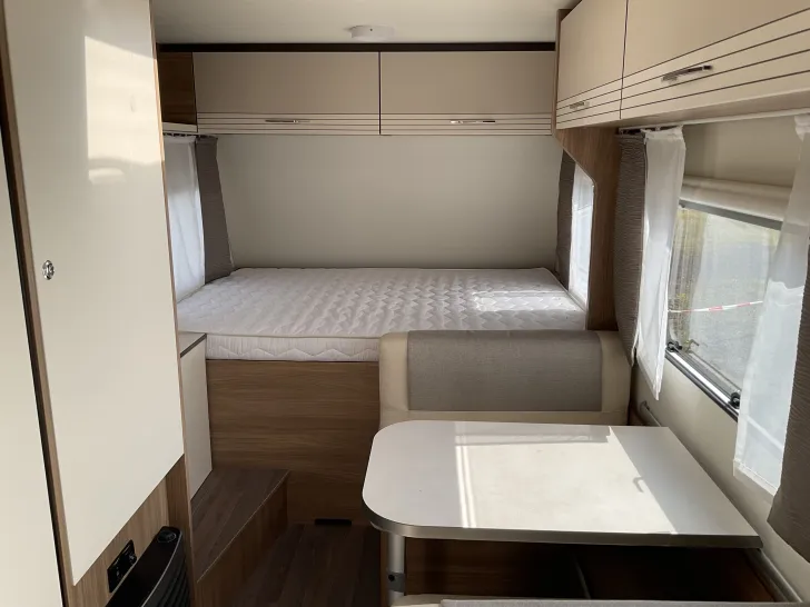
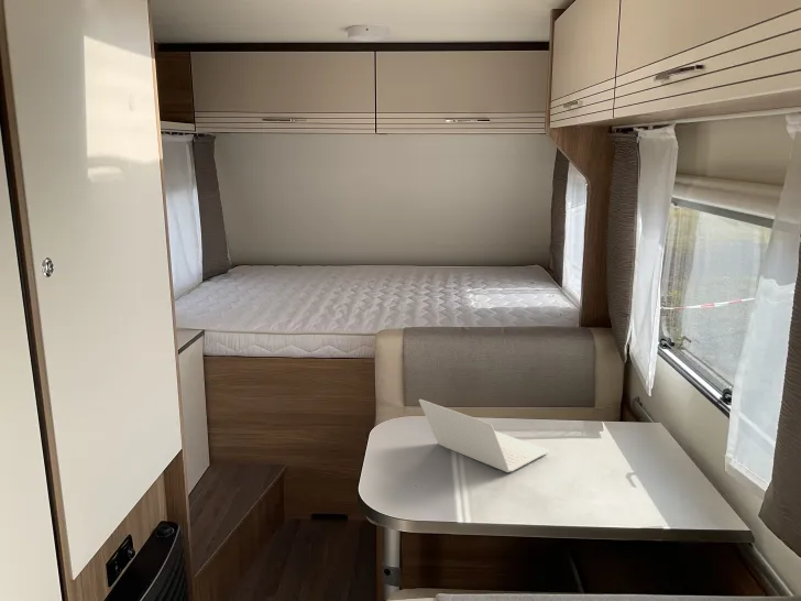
+ laptop (484, 423)
